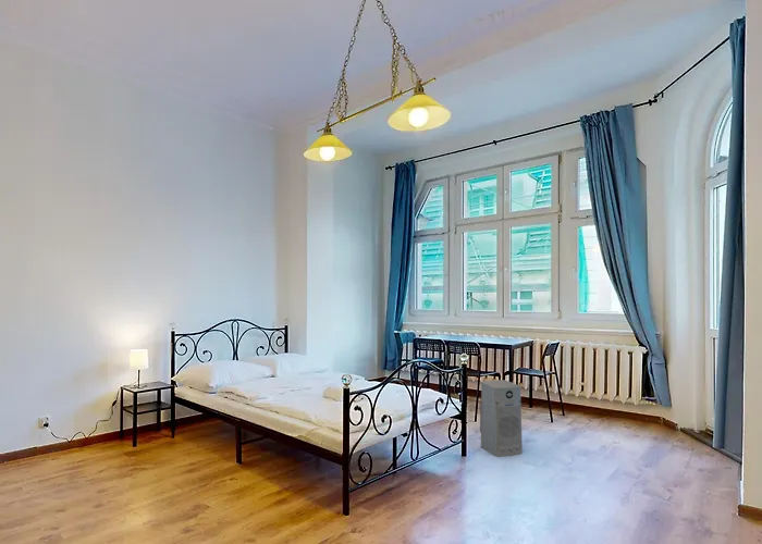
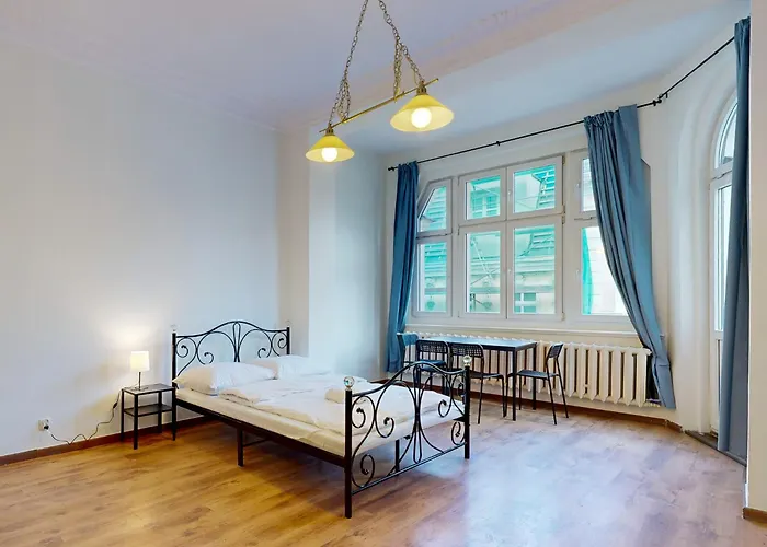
- air purifier (500, 417)
